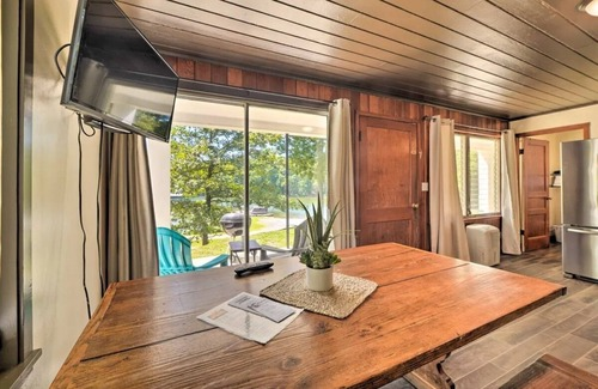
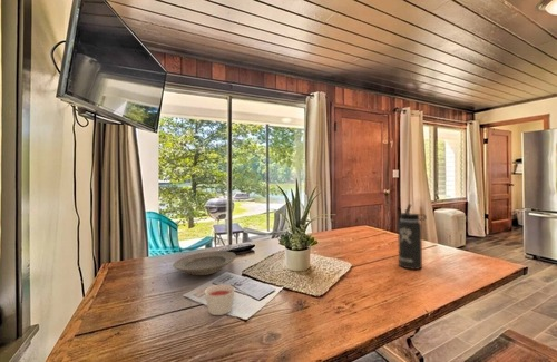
+ plate (205, 264)
+ thermos bottle (412, 235)
+ candle (219, 300)
